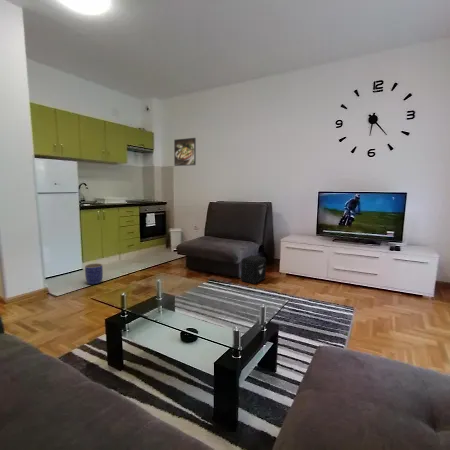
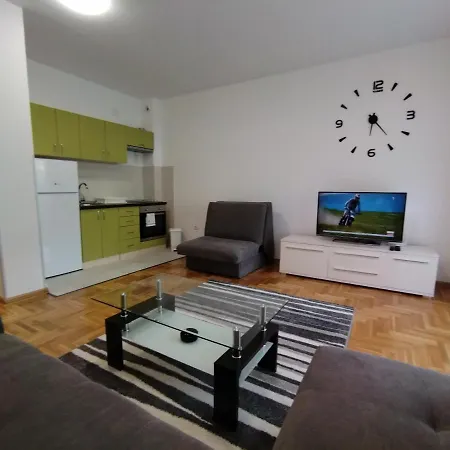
- planter (94, 274)
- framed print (184, 152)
- air purifier (254, 269)
